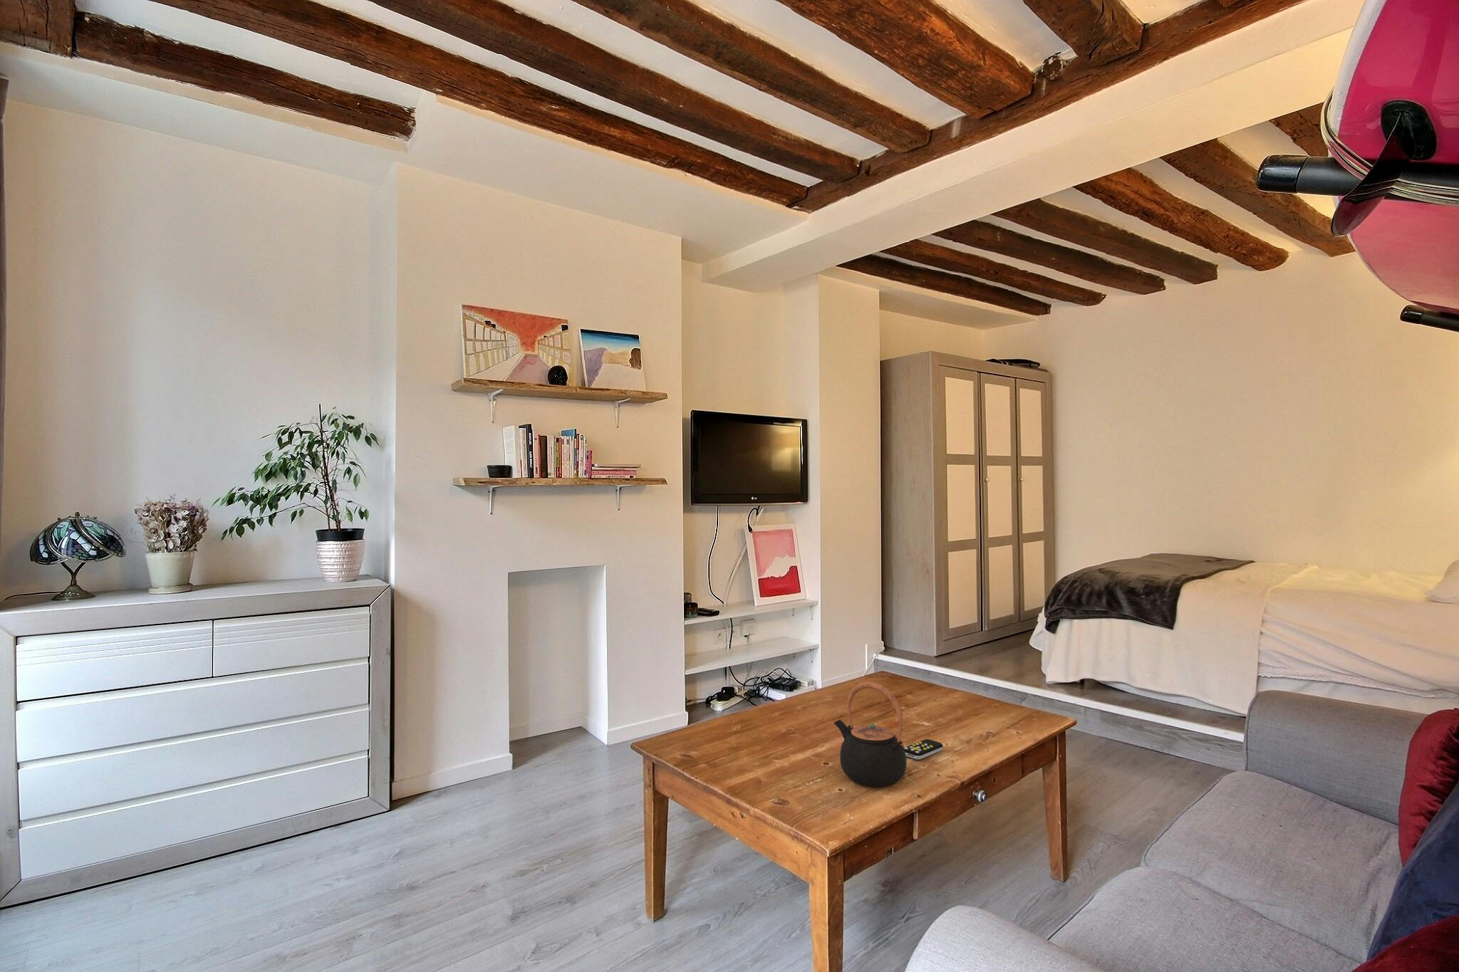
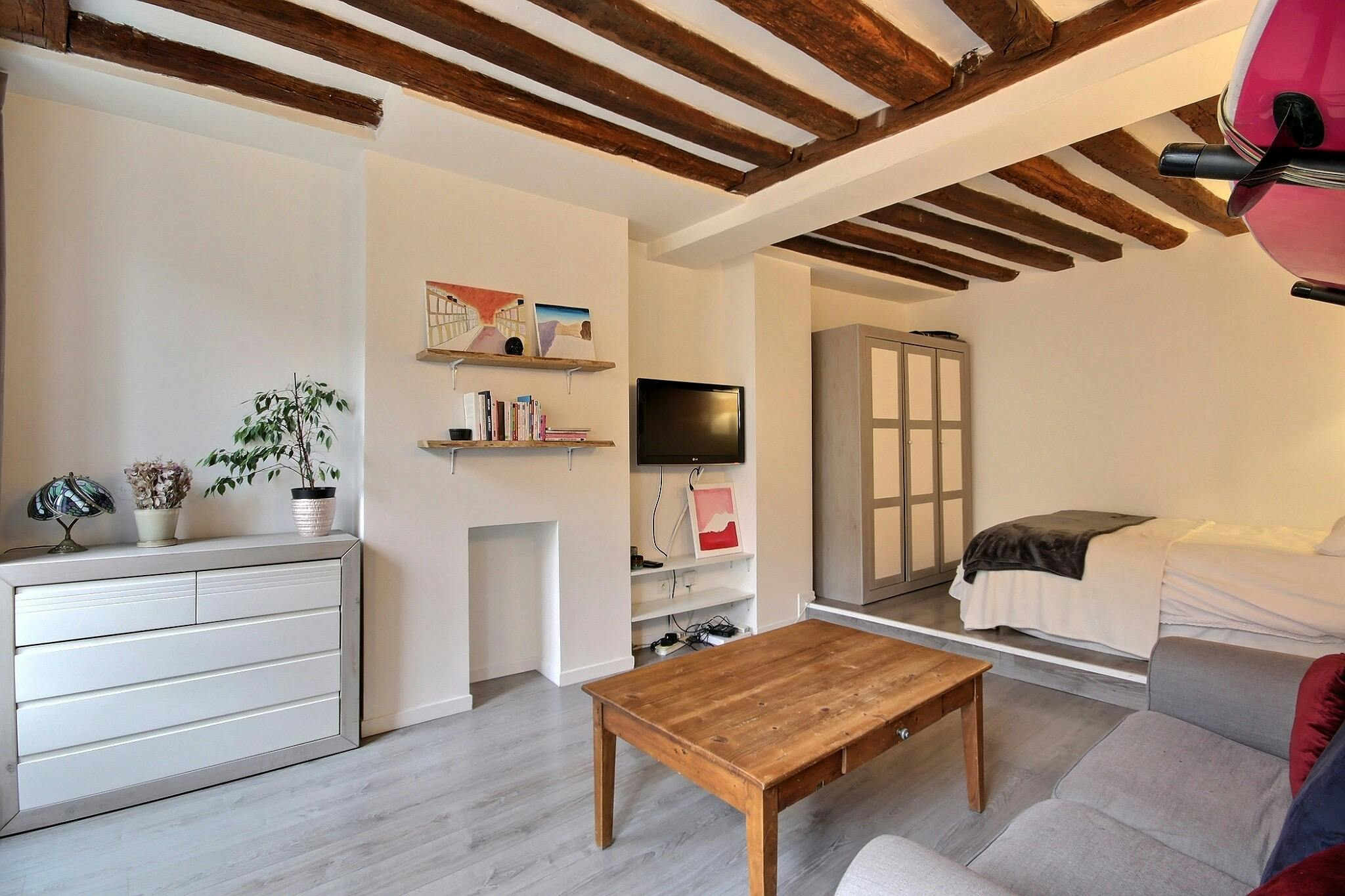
- remote control (922, 749)
- teapot (867, 727)
